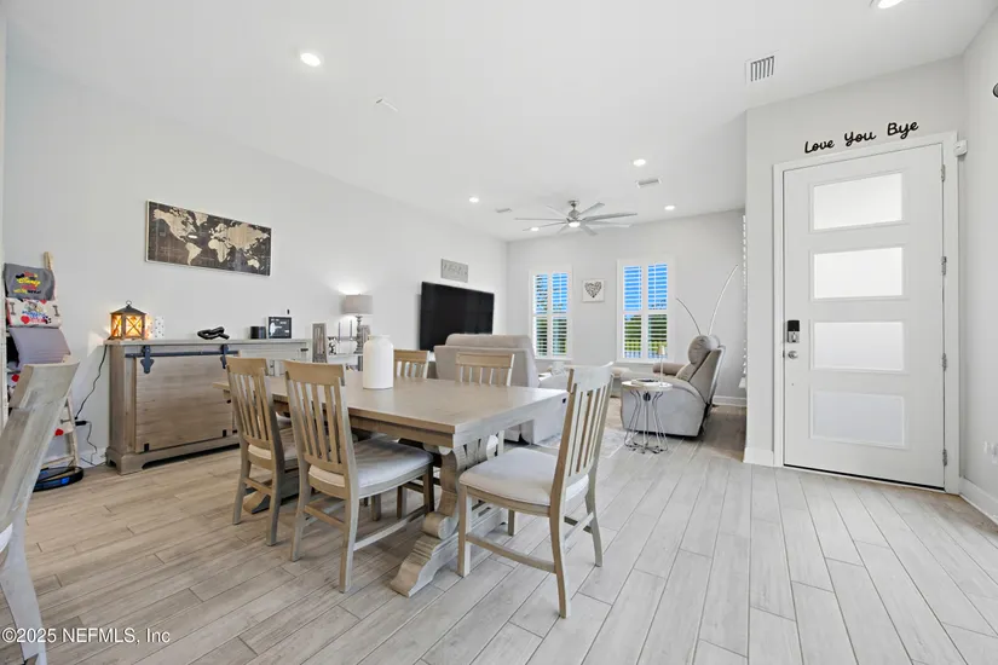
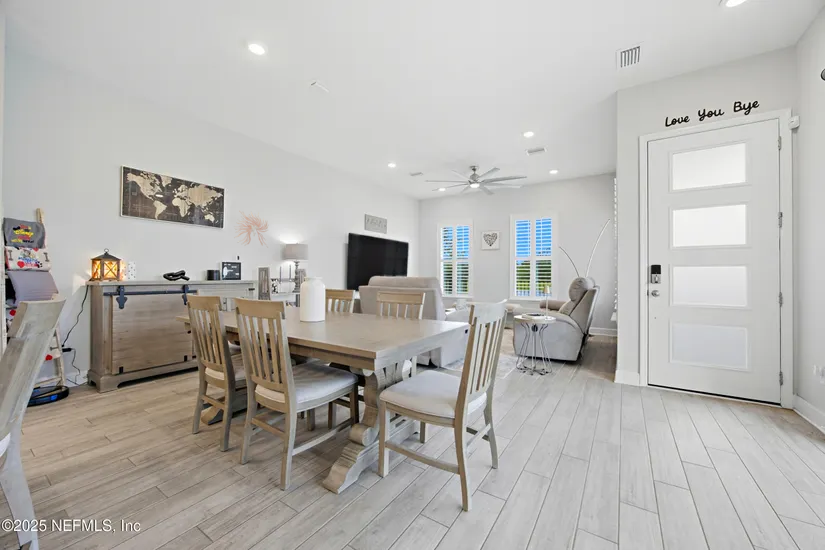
+ wall sculpture (252, 229)
